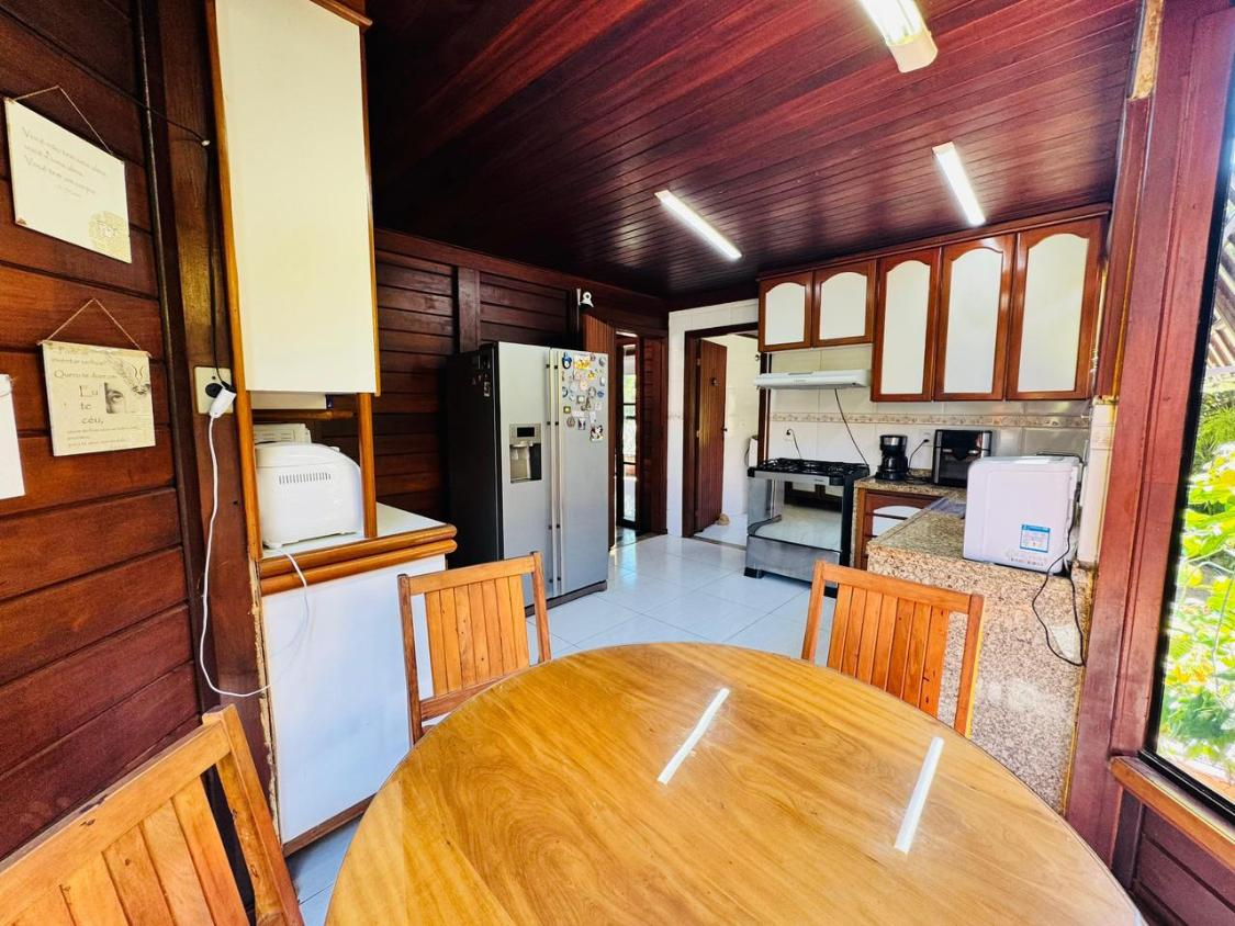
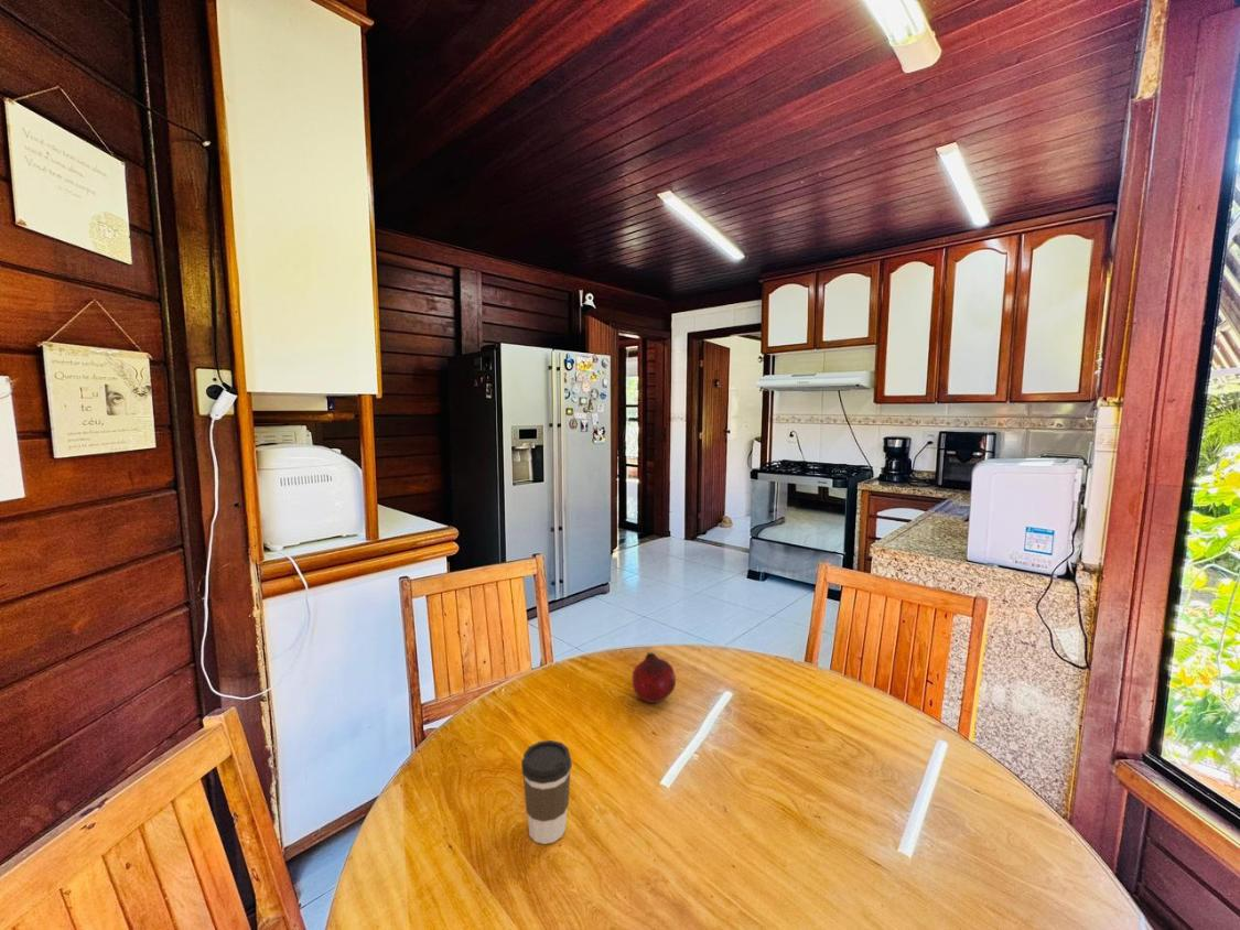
+ fruit (653, 677)
+ coffee cup (547, 791)
